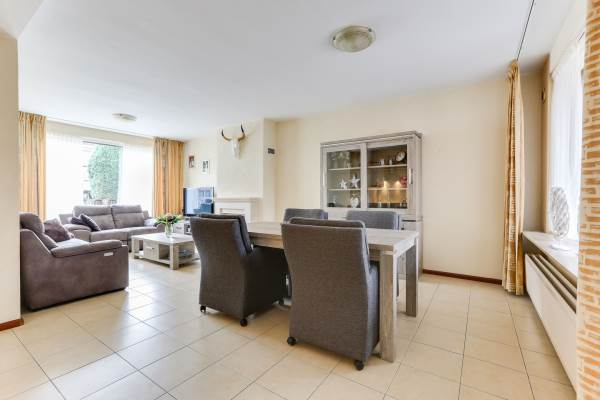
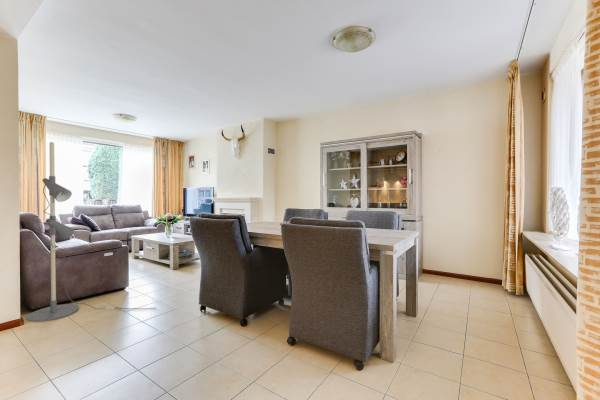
+ floor lamp (73, 230)
